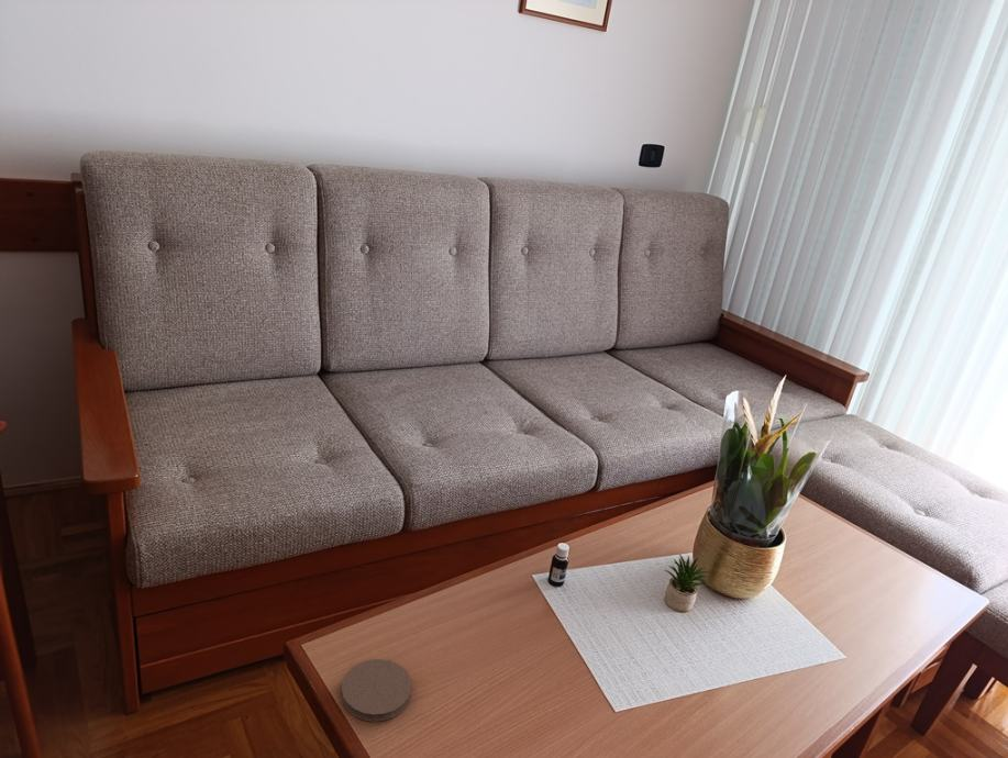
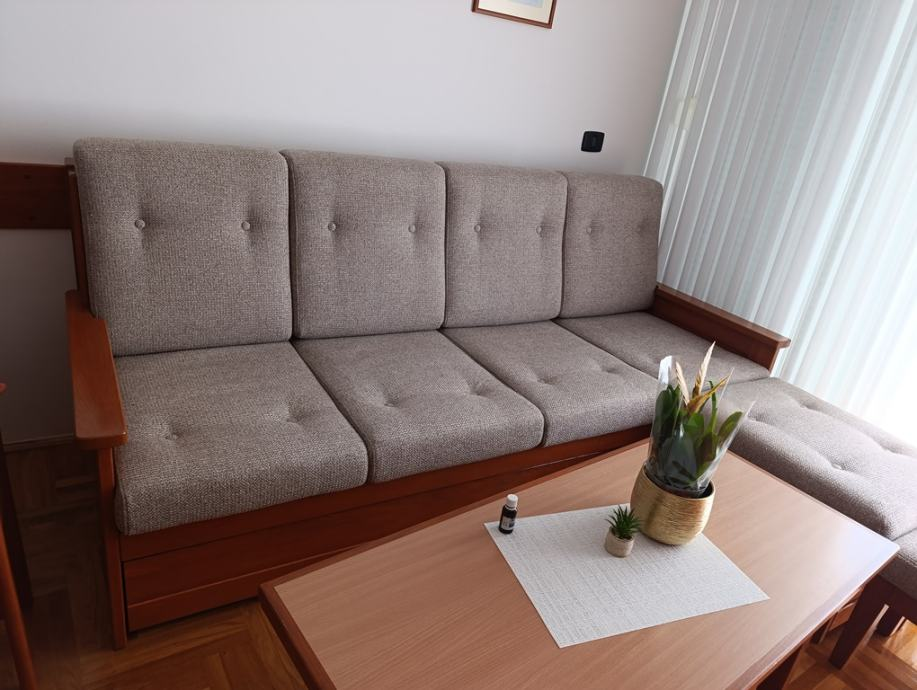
- coaster (376, 689)
